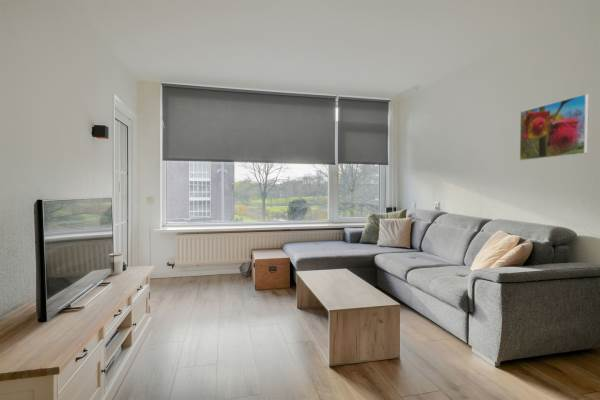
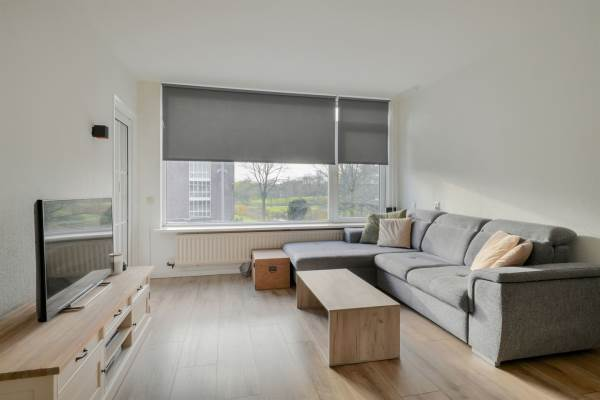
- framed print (550, 130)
